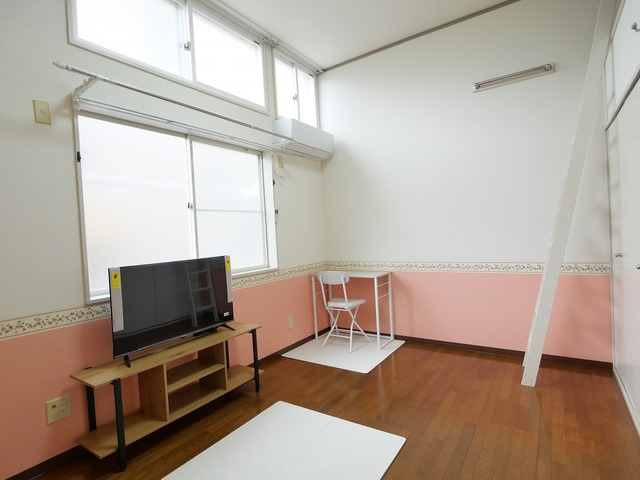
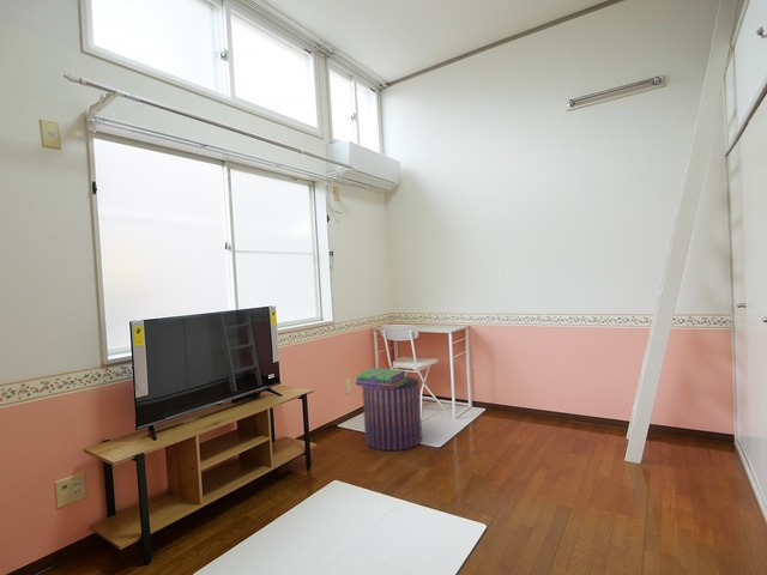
+ pouf (392, 411)
+ stack of books (381, 377)
